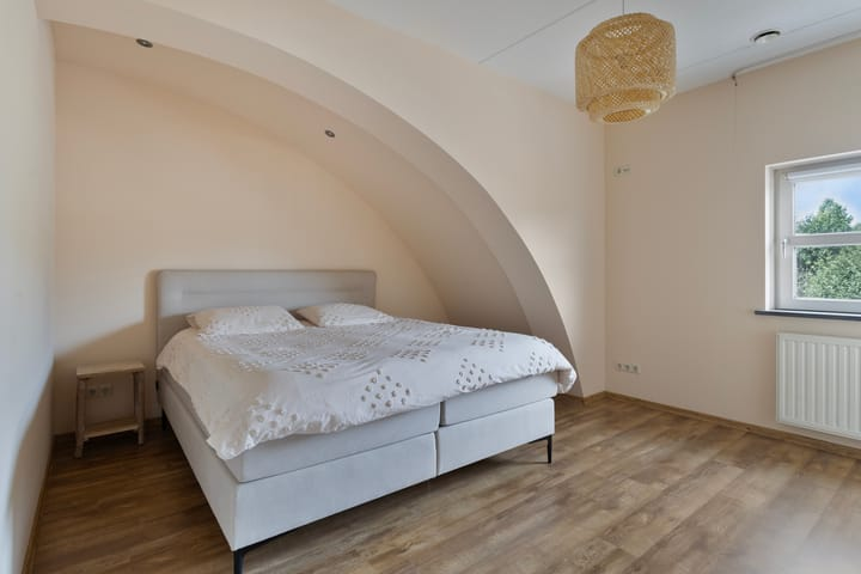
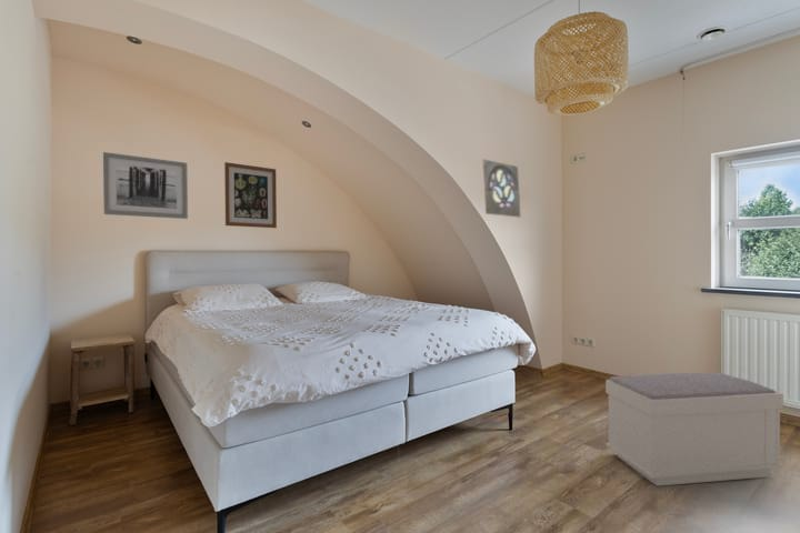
+ wall art (251, 195)
+ wall ornament (501, 189)
+ wall art (147, 187)
+ bench (688, 422)
